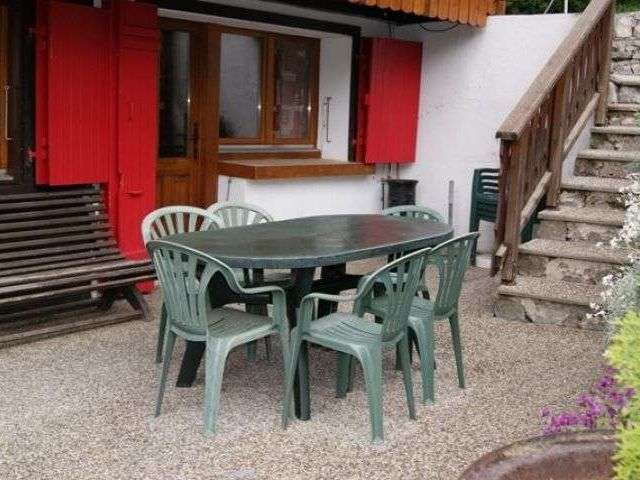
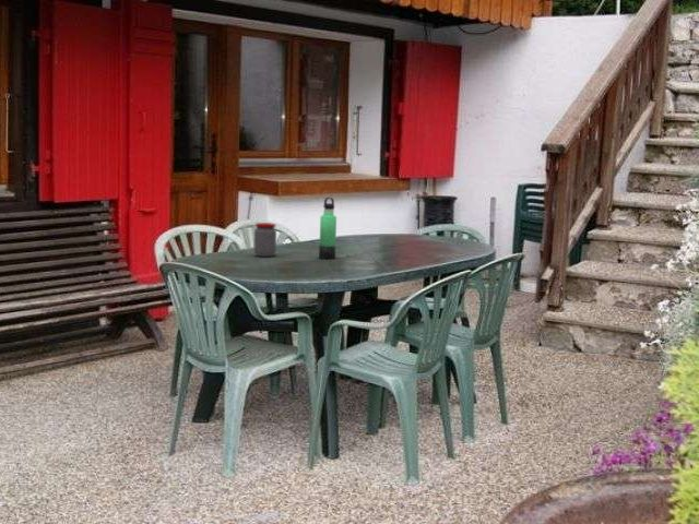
+ thermos bottle (328, 227)
+ jar (264, 239)
